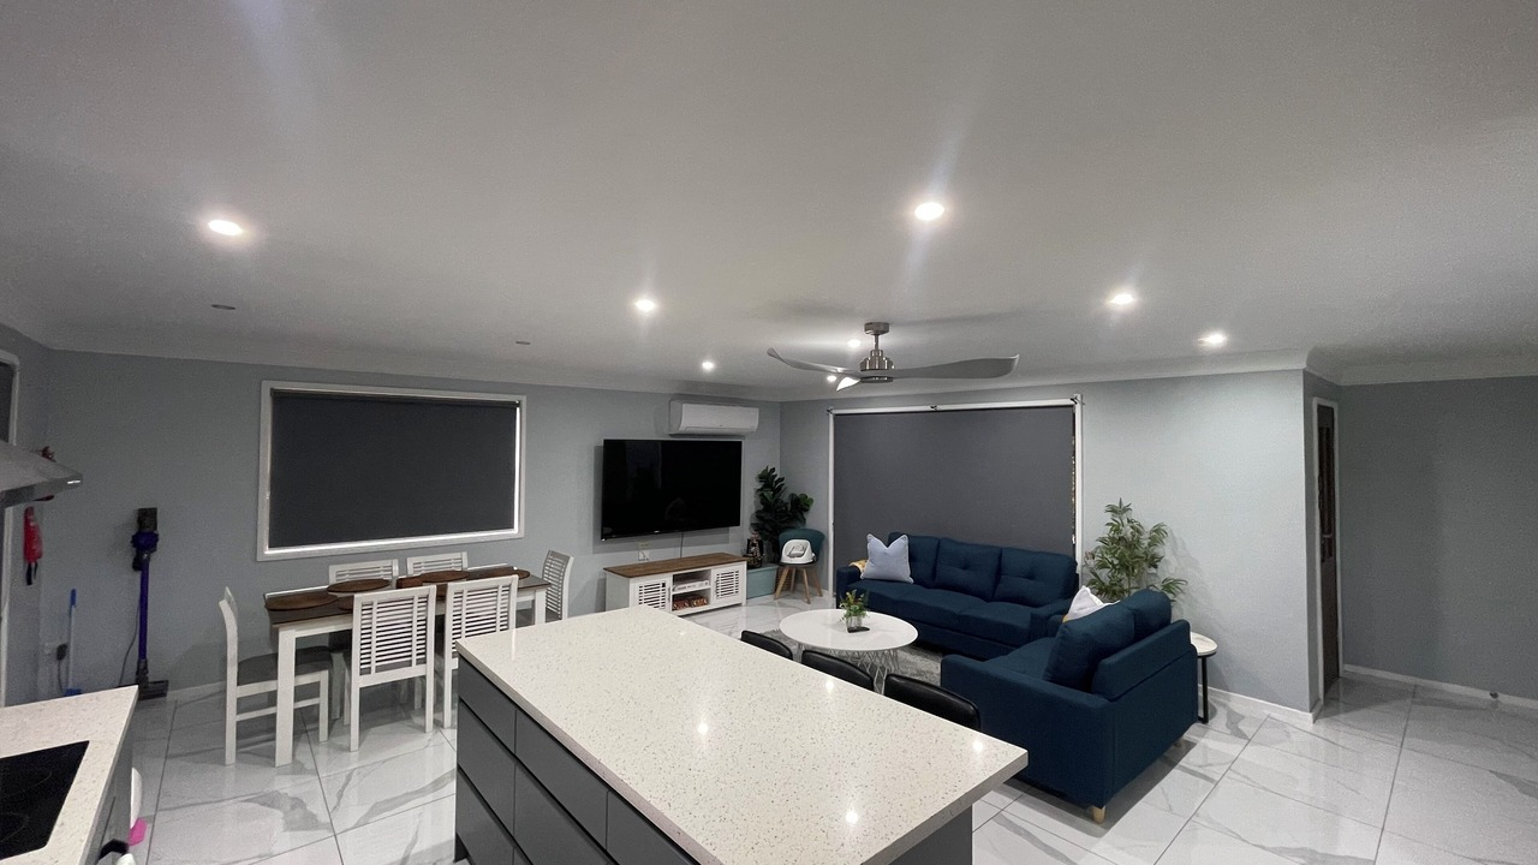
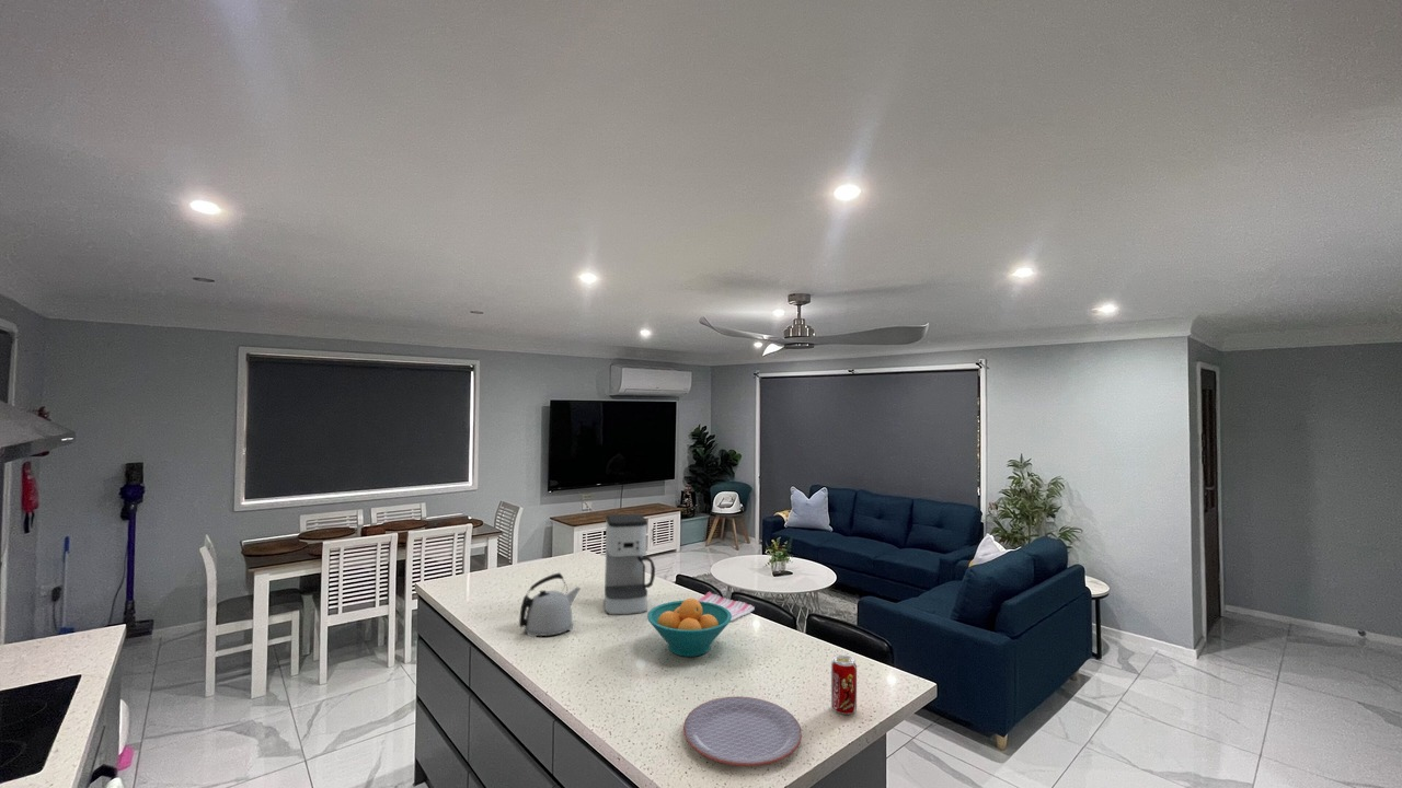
+ plate (742, 731)
+ dish towel (719, 604)
+ beverage can (843, 684)
+ kettle (550, 601)
+ coffee maker (629, 561)
+ fruit bowl (689, 624)
